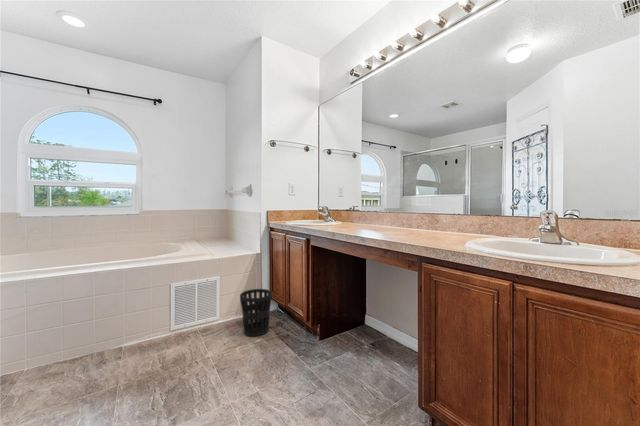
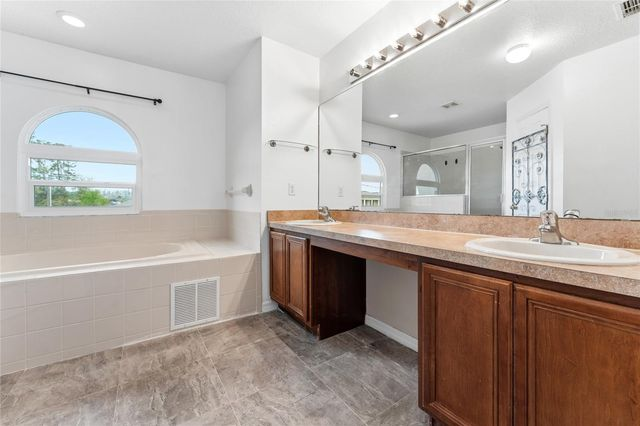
- wastebasket (256, 311)
